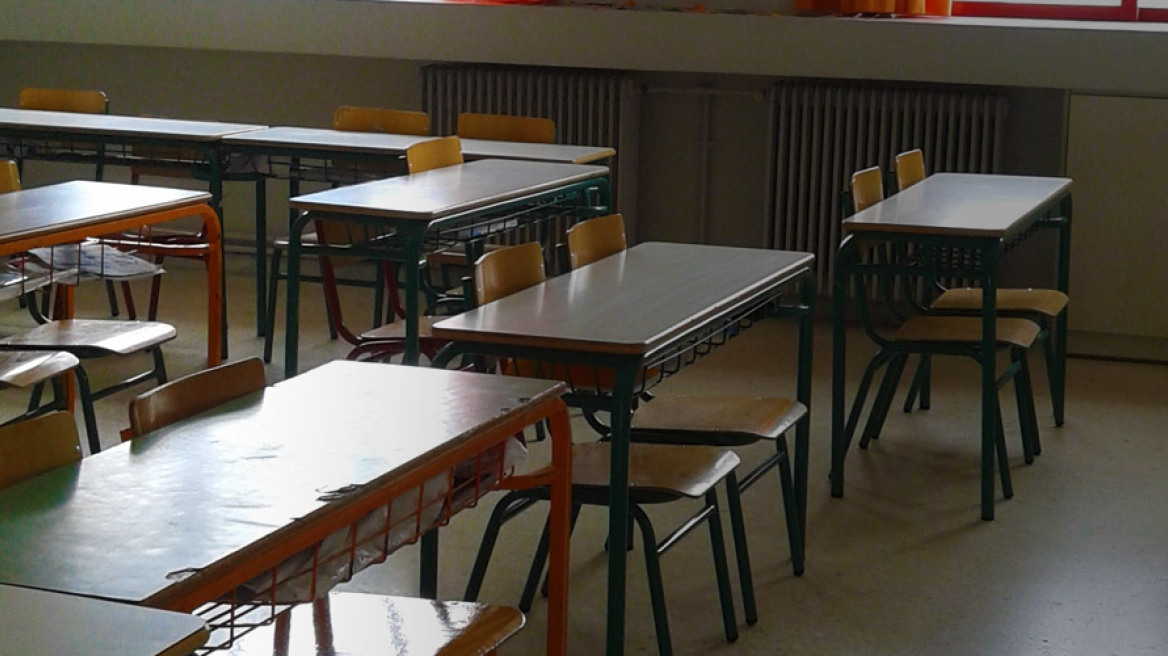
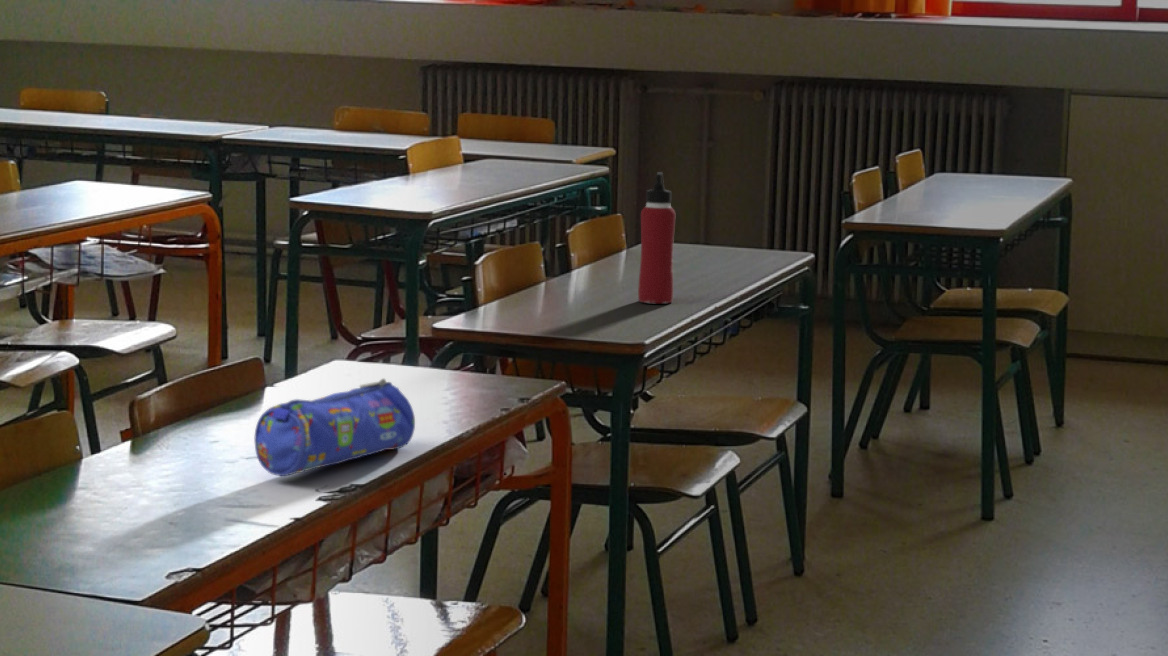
+ pencil case (338, 425)
+ water bottle (657, 237)
